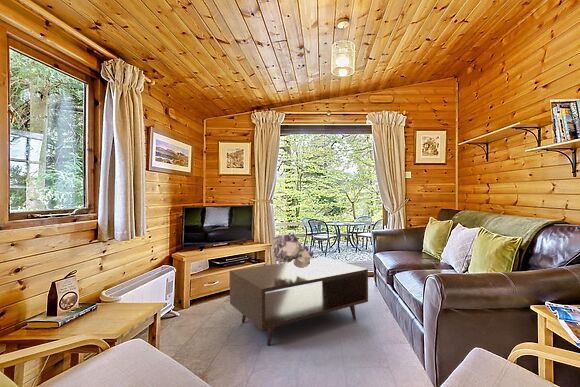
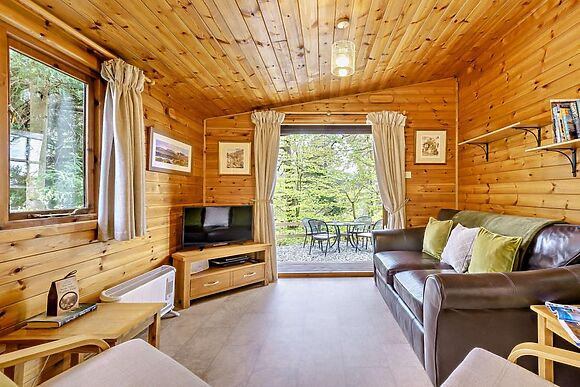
- bouquet (289, 253)
- coffee table (299, 295)
